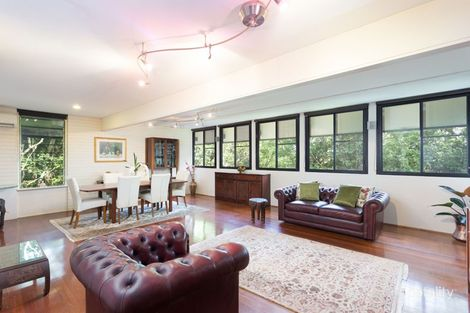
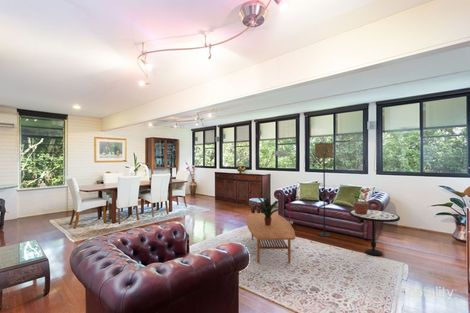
+ floor lamp (289, 193)
+ potted plant (266, 210)
+ floor lamp (324, 189)
+ coffee table (268, 236)
+ potted plant (359, 201)
+ side table (373, 233)
